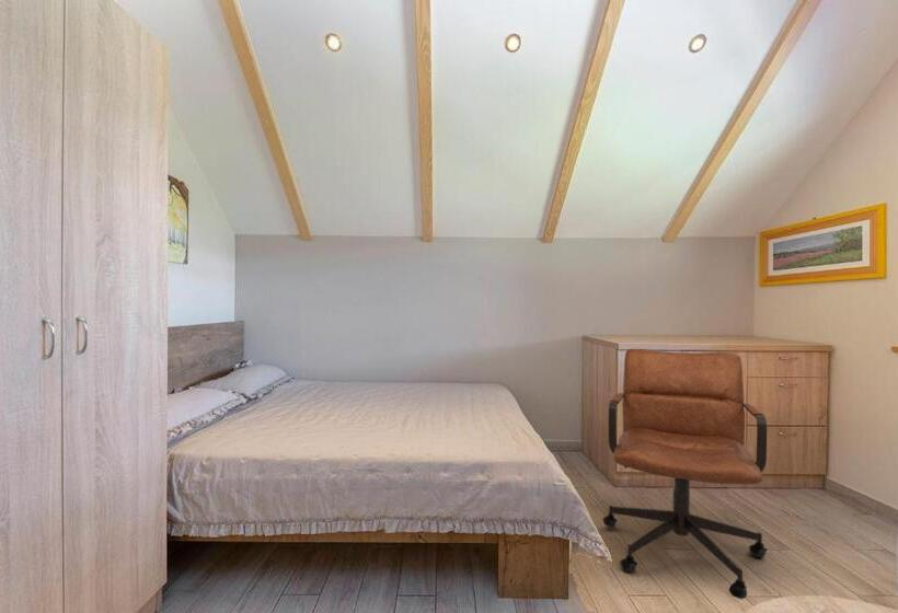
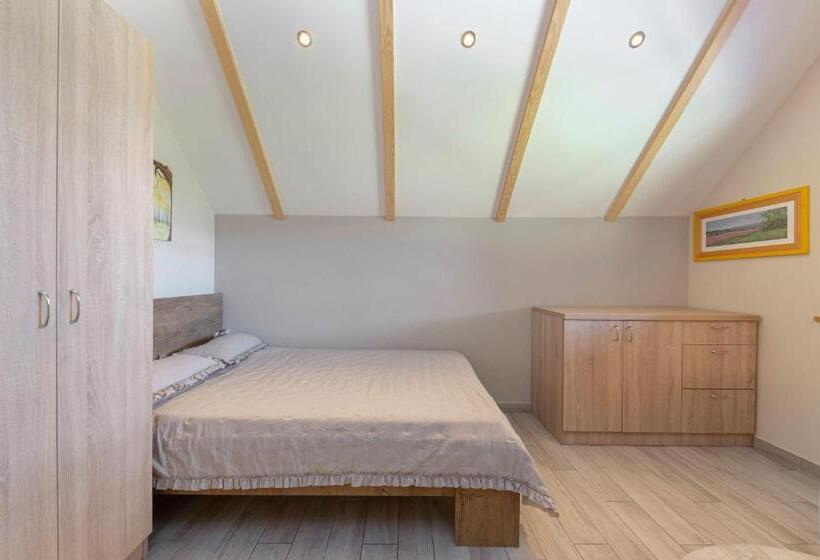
- chair (680, 451)
